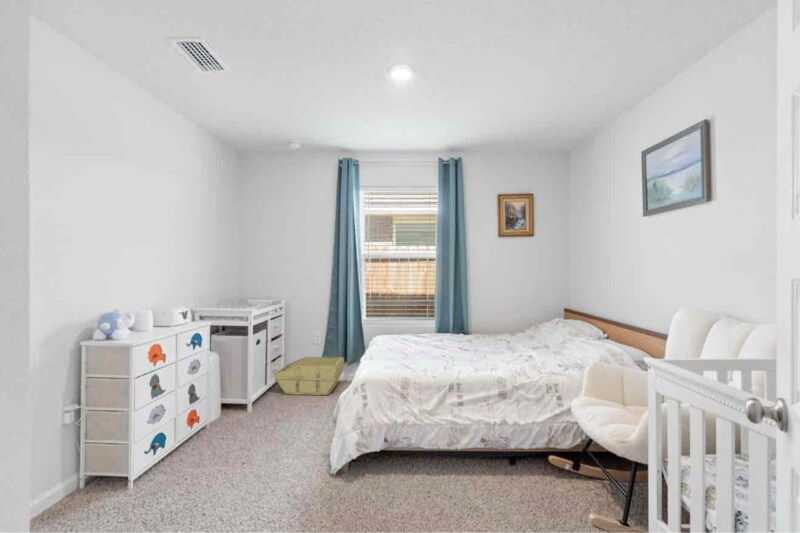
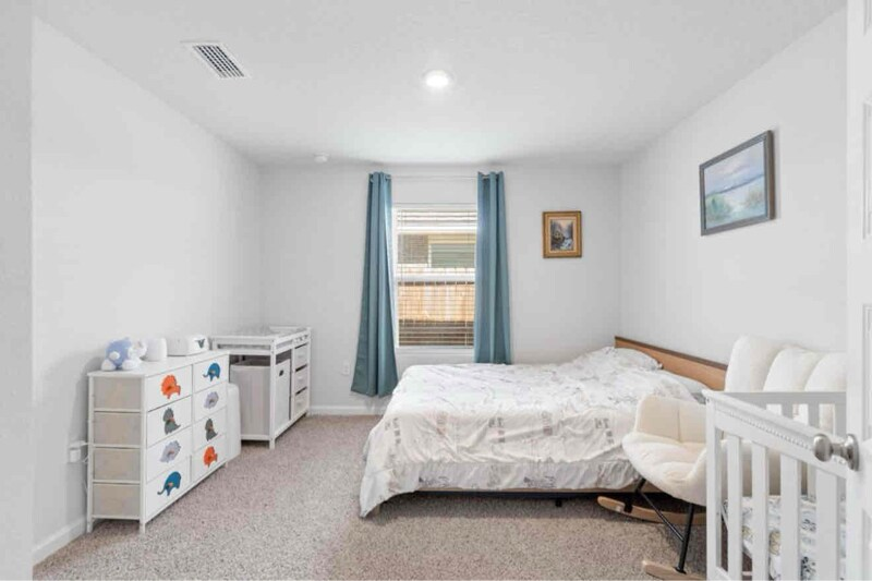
- storage bin (310, 375)
